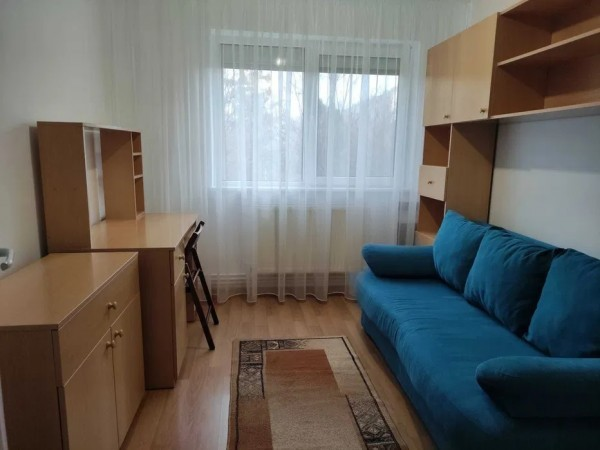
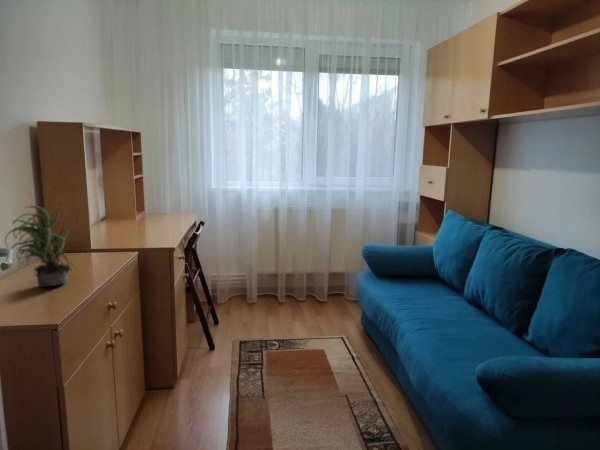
+ potted plant (42, 243)
